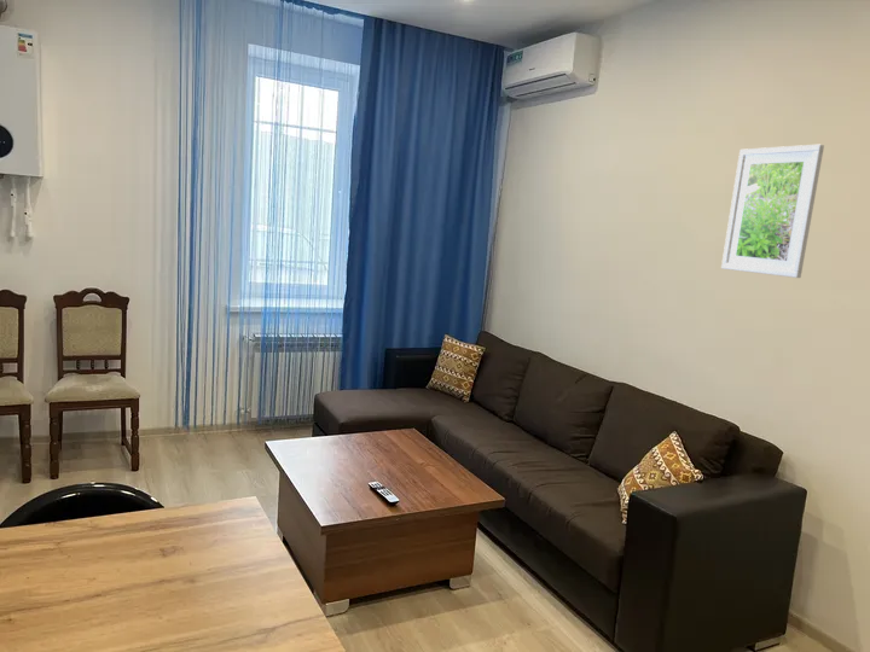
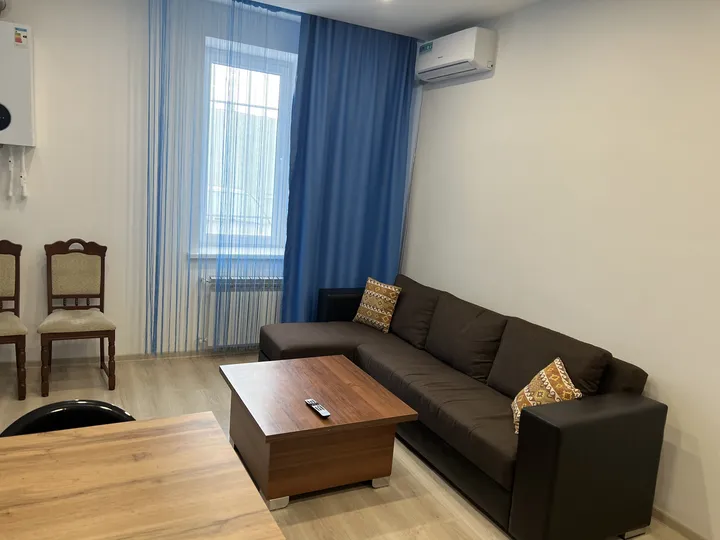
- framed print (768, 210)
